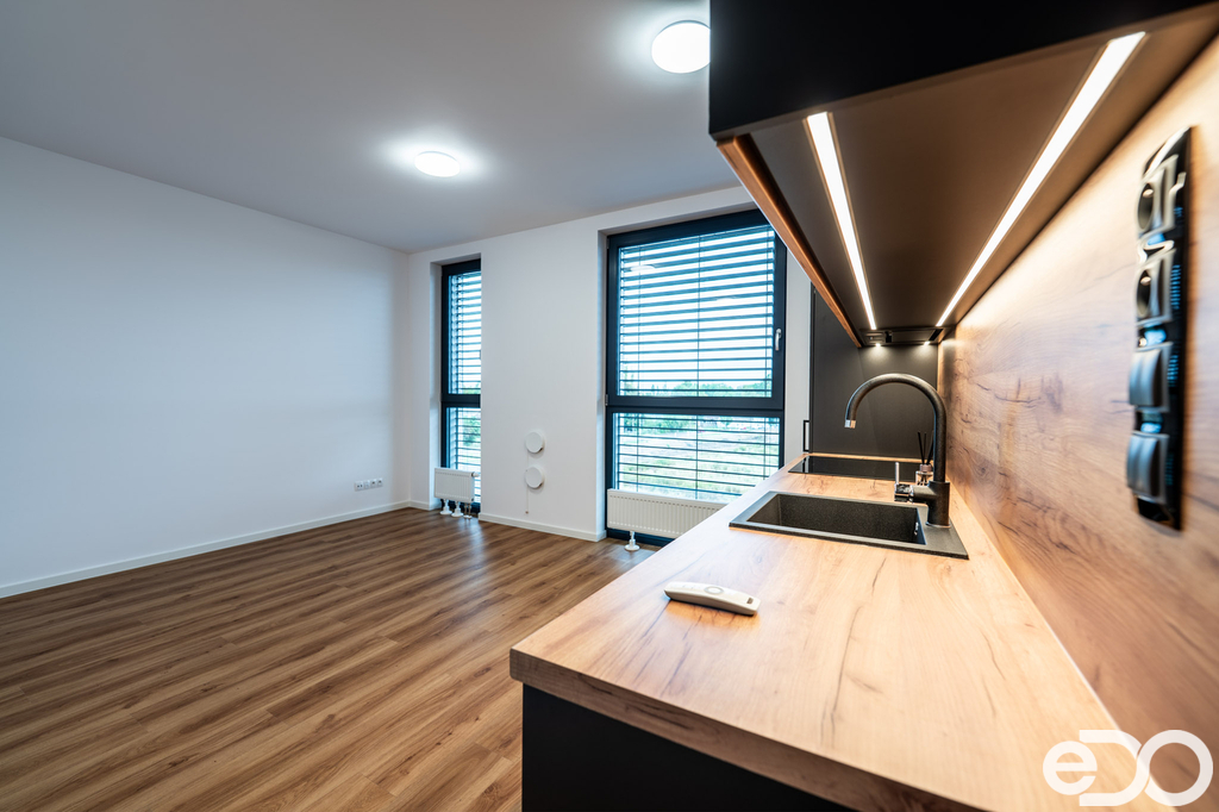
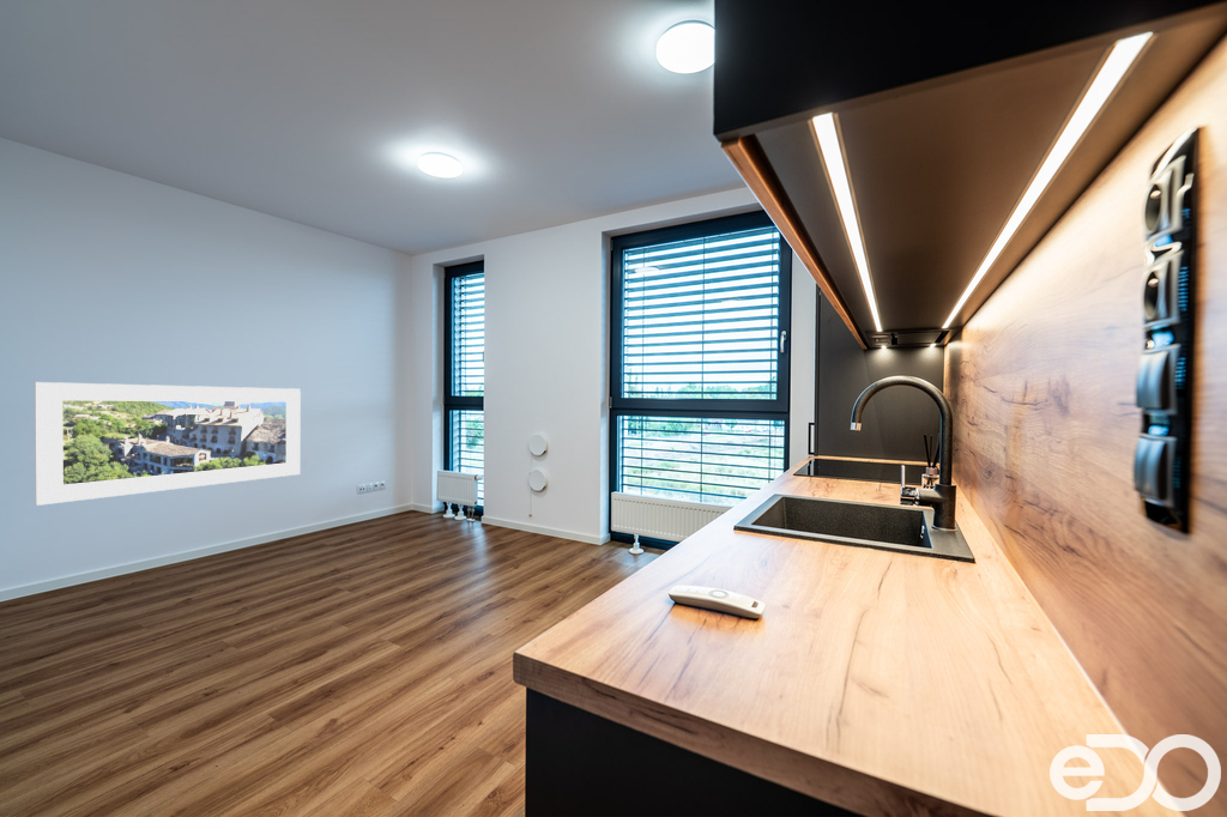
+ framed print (191, 436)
